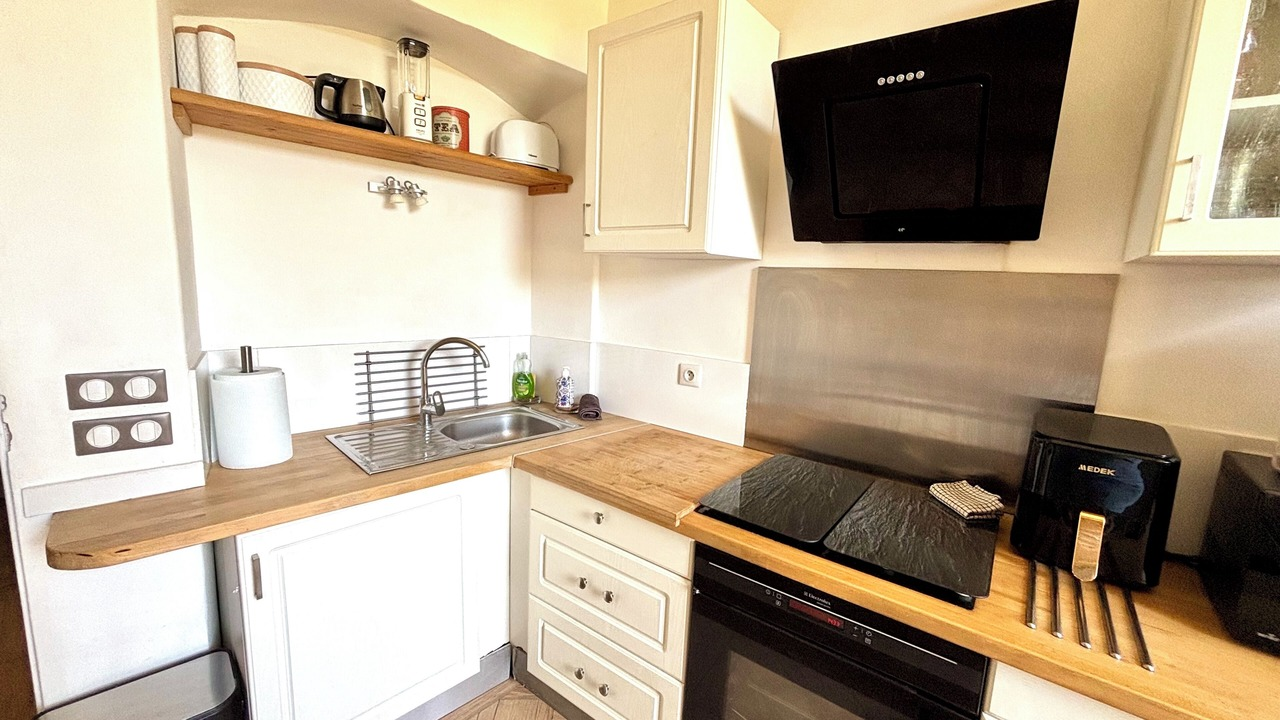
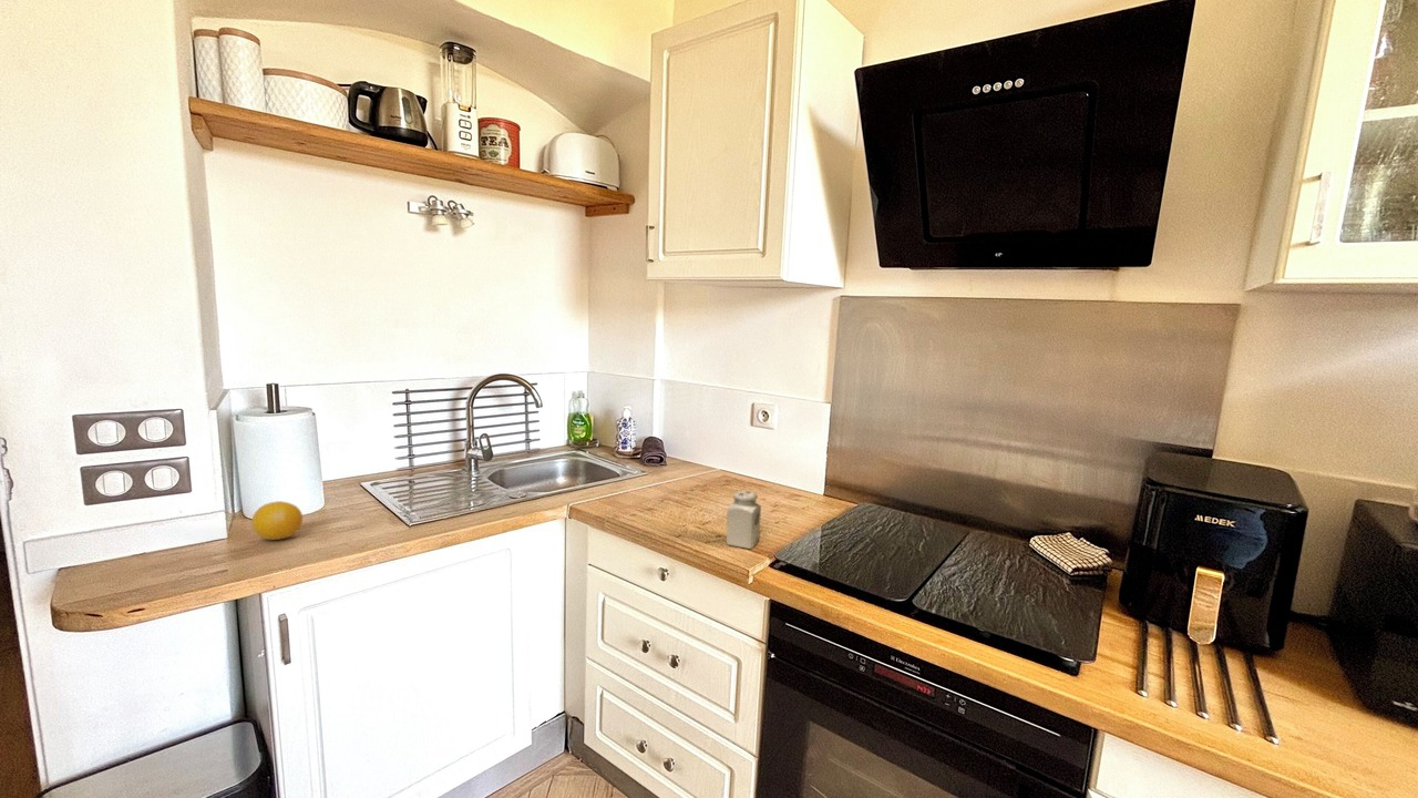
+ salt shaker (743, 516)
+ fruit (277, 520)
